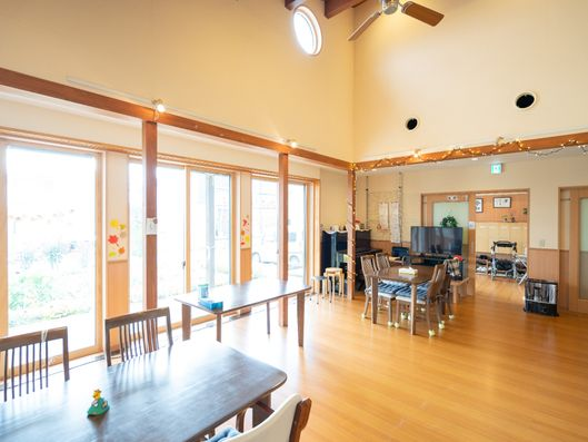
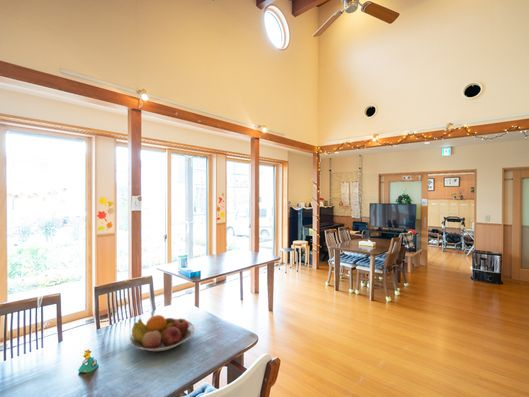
+ fruit bowl (163, 329)
